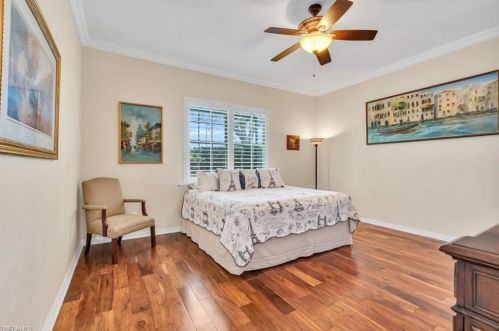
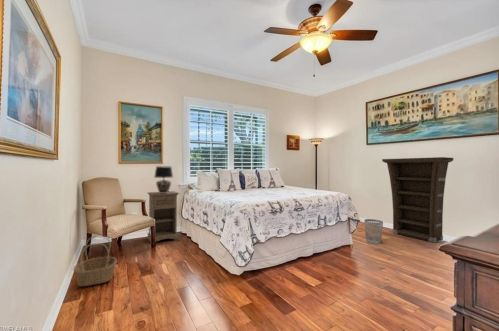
+ table lamp (163, 179)
+ nightstand (162, 215)
+ wastebasket (373, 231)
+ cabinet (415, 197)
+ basket (96, 259)
